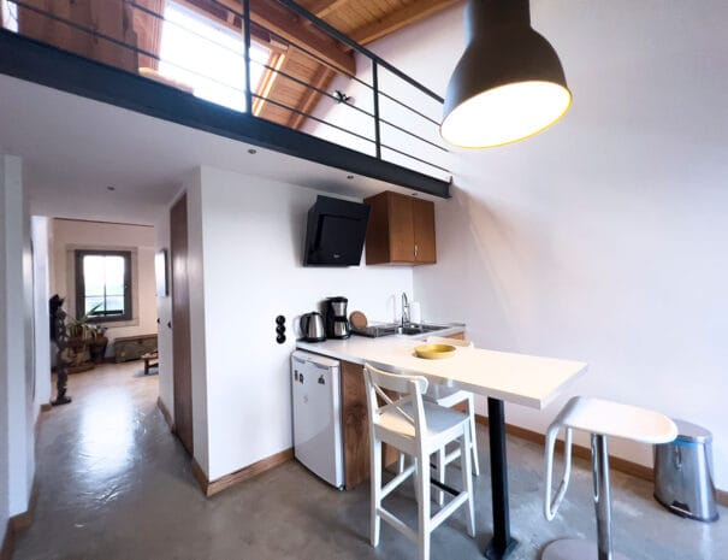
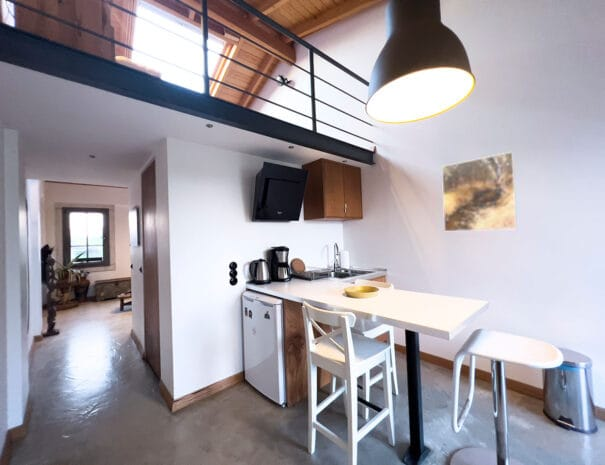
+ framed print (476, 195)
